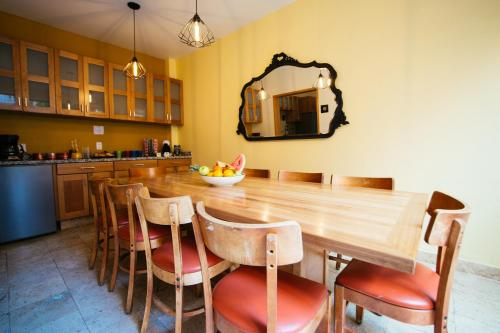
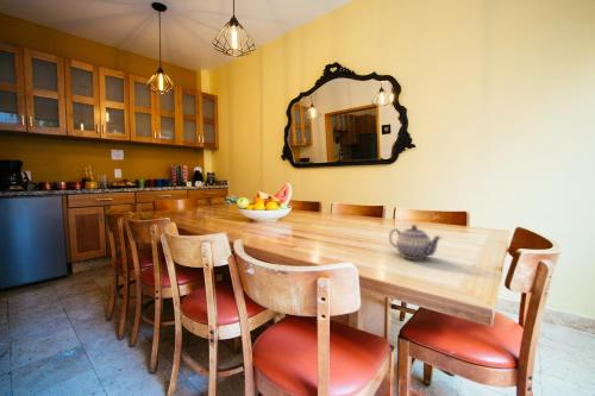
+ teapot (413, 240)
